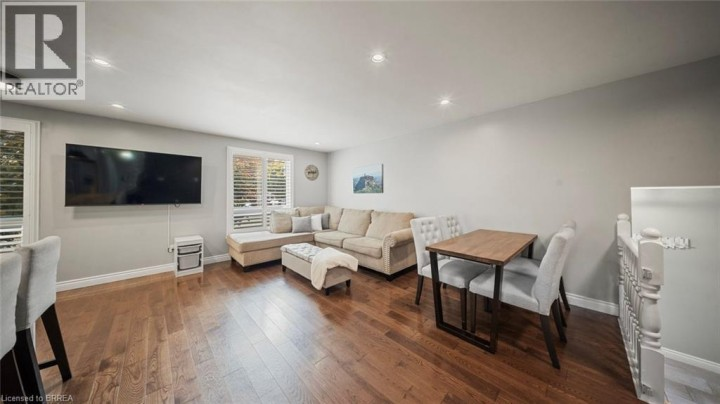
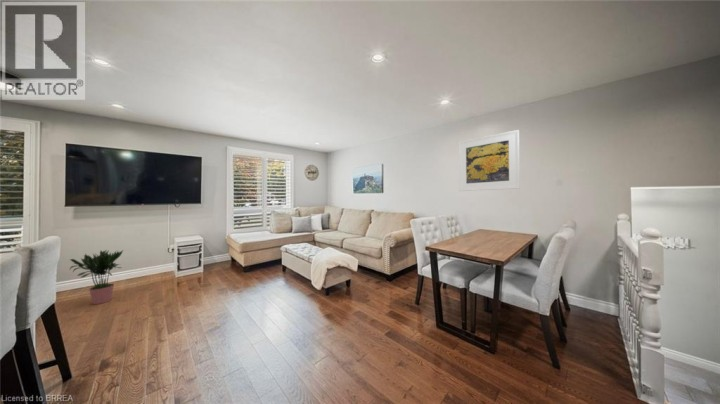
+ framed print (486, 163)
+ potted plant (99, 277)
